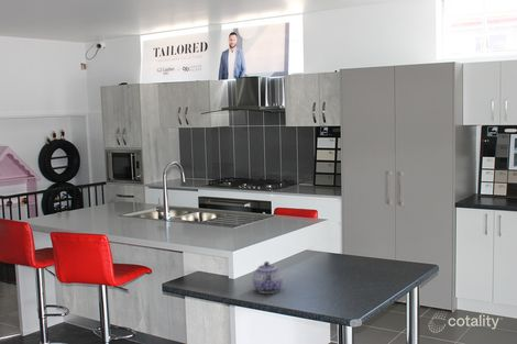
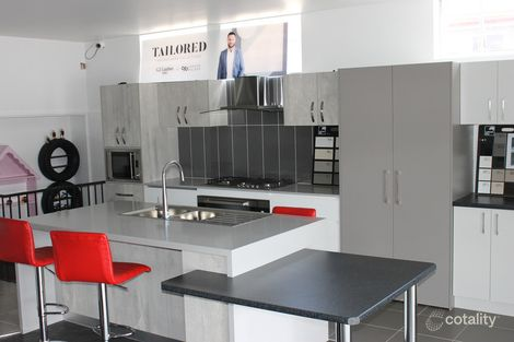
- teapot (267, 276)
